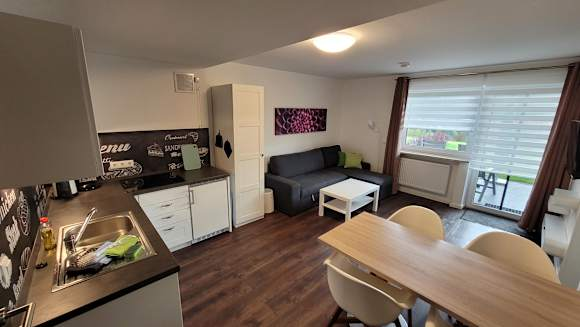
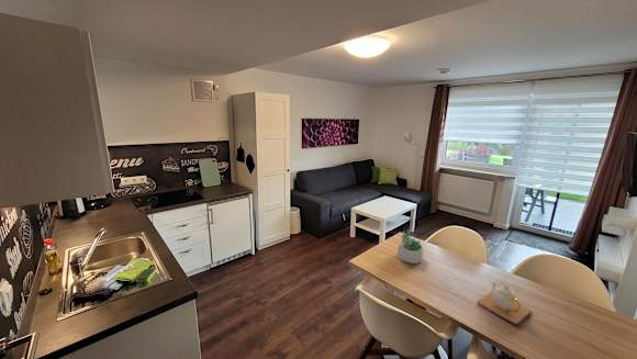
+ succulent plant (411, 243)
+ teapot (505, 295)
